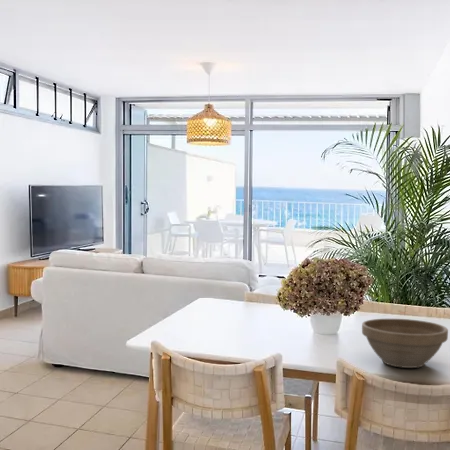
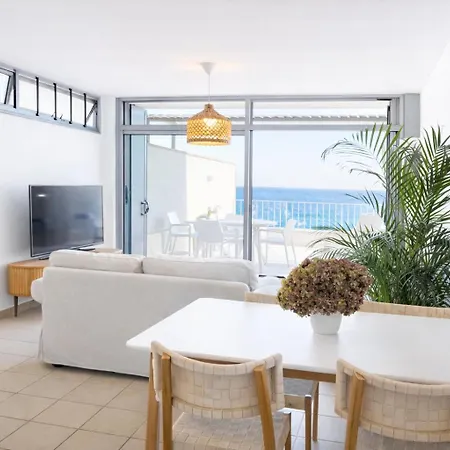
- flower pot (403, 343)
